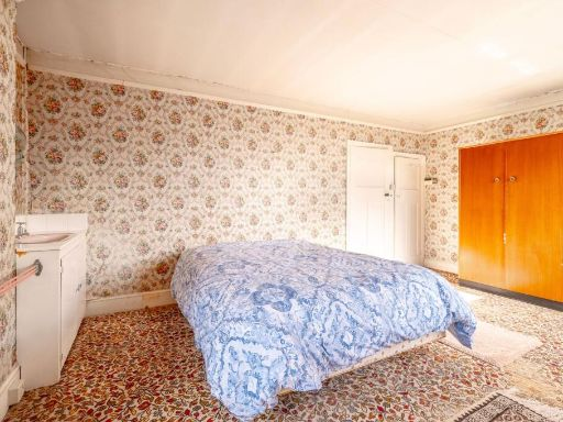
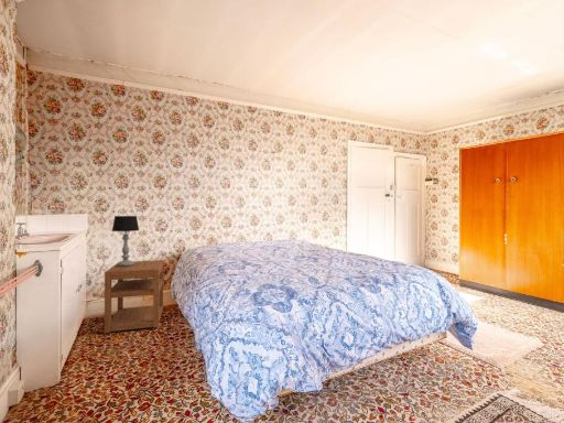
+ nightstand (137, 292)
+ table lamp (126, 240)
